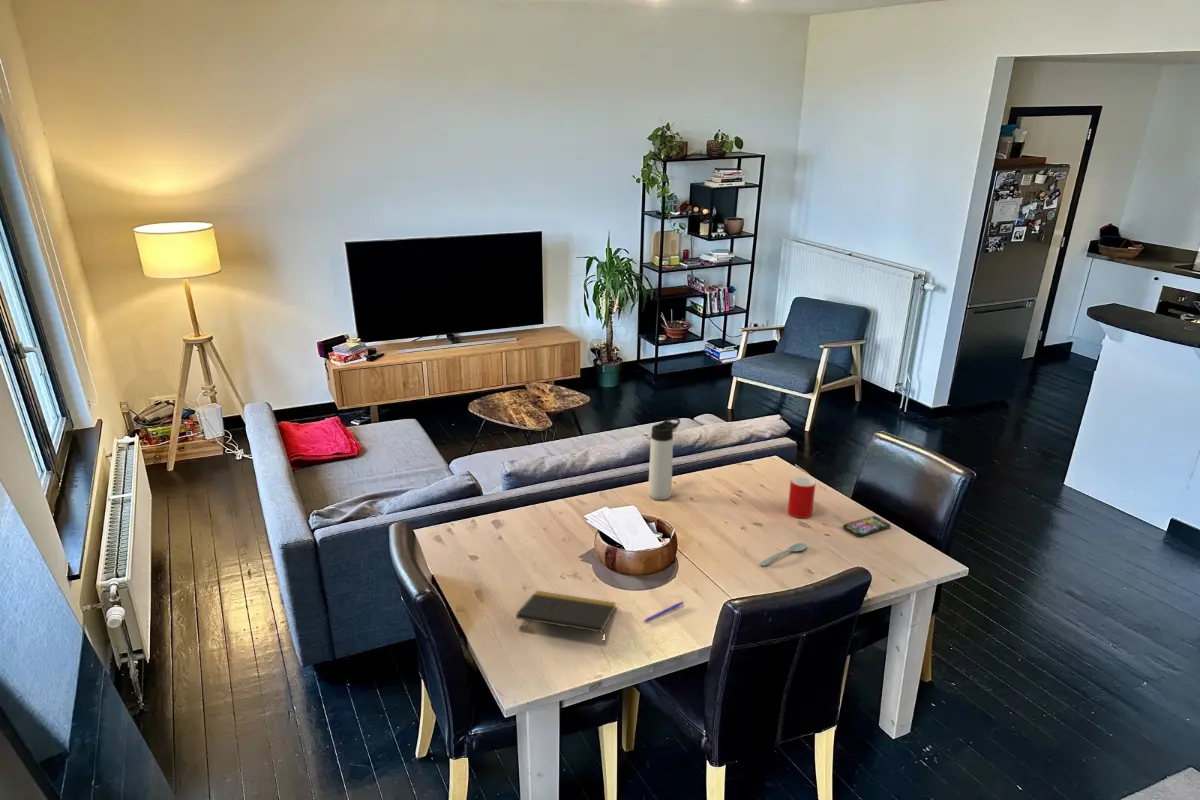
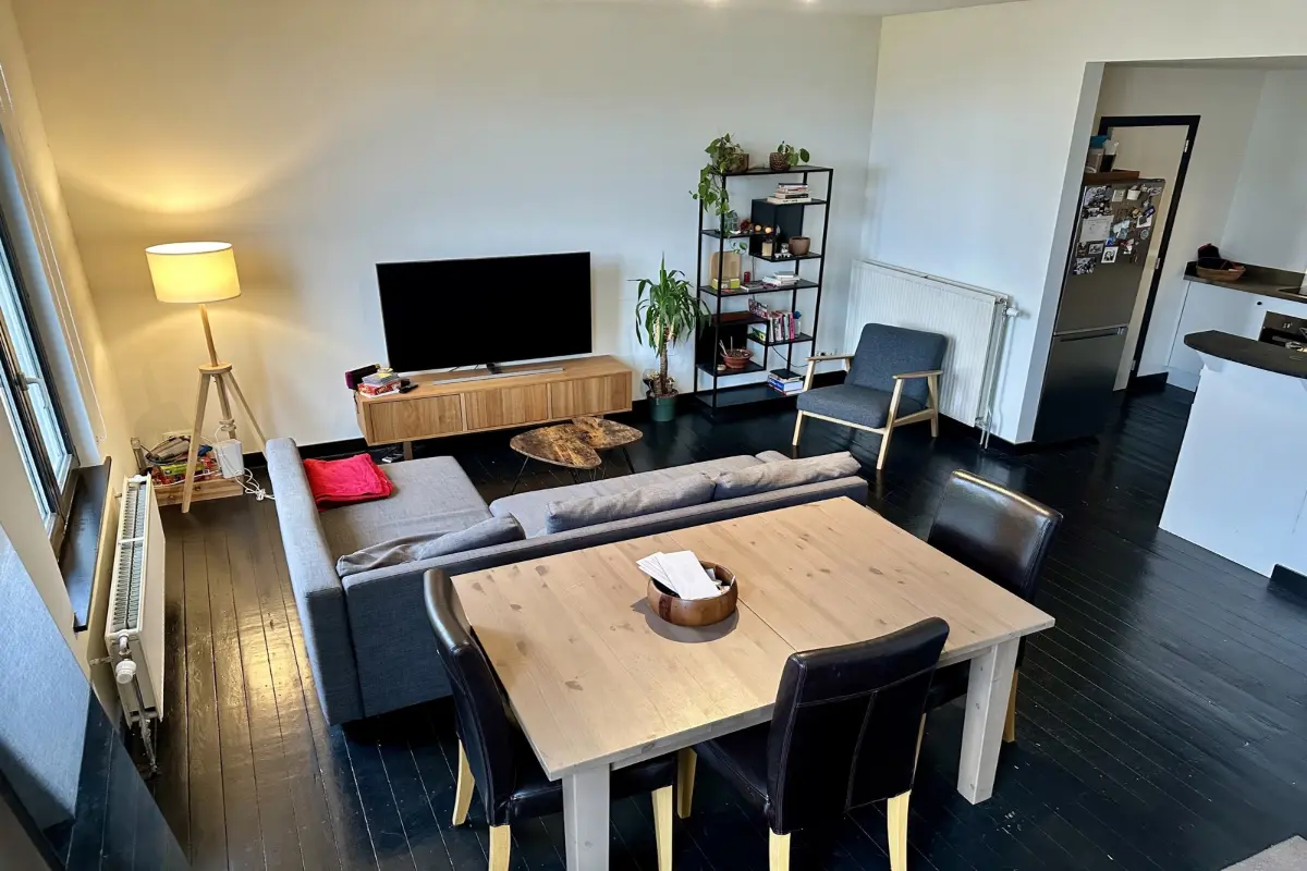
- thermos bottle (664, 458)
- notepad (567, 610)
- pen (663, 611)
- smartphone (866, 526)
- spoon (783, 553)
- cup (804, 495)
